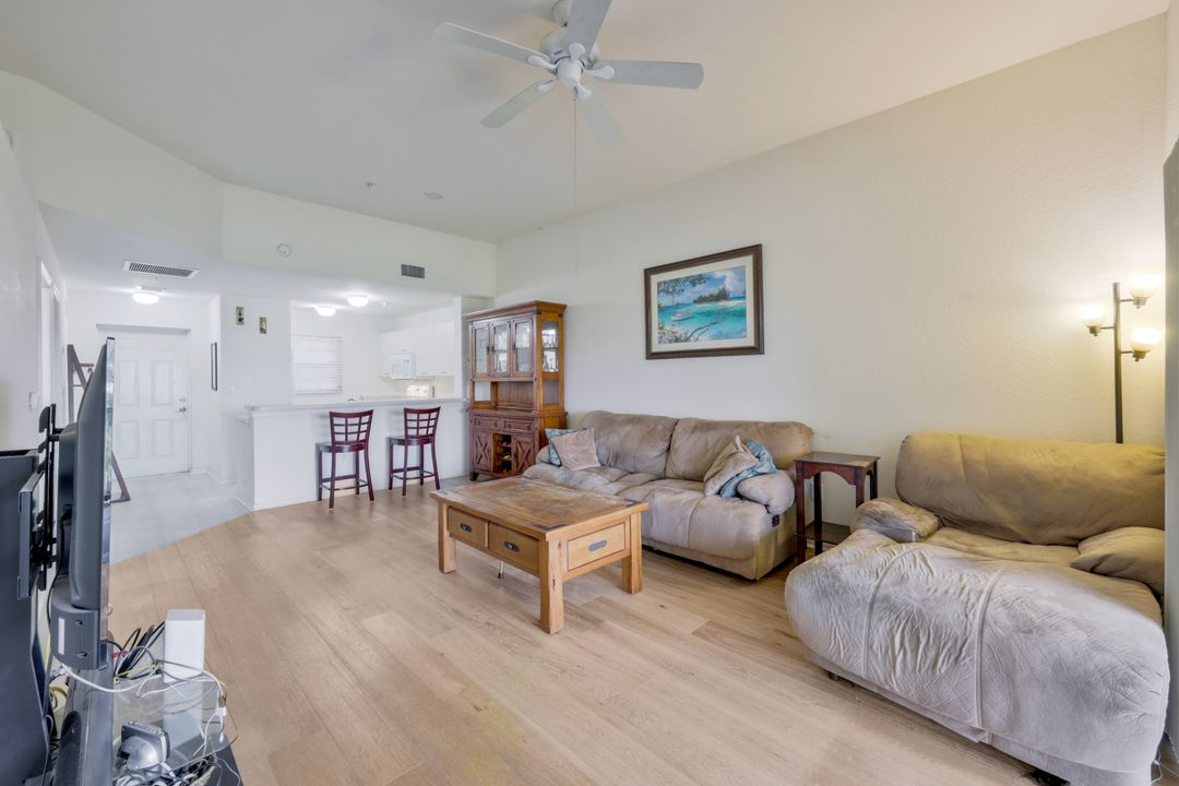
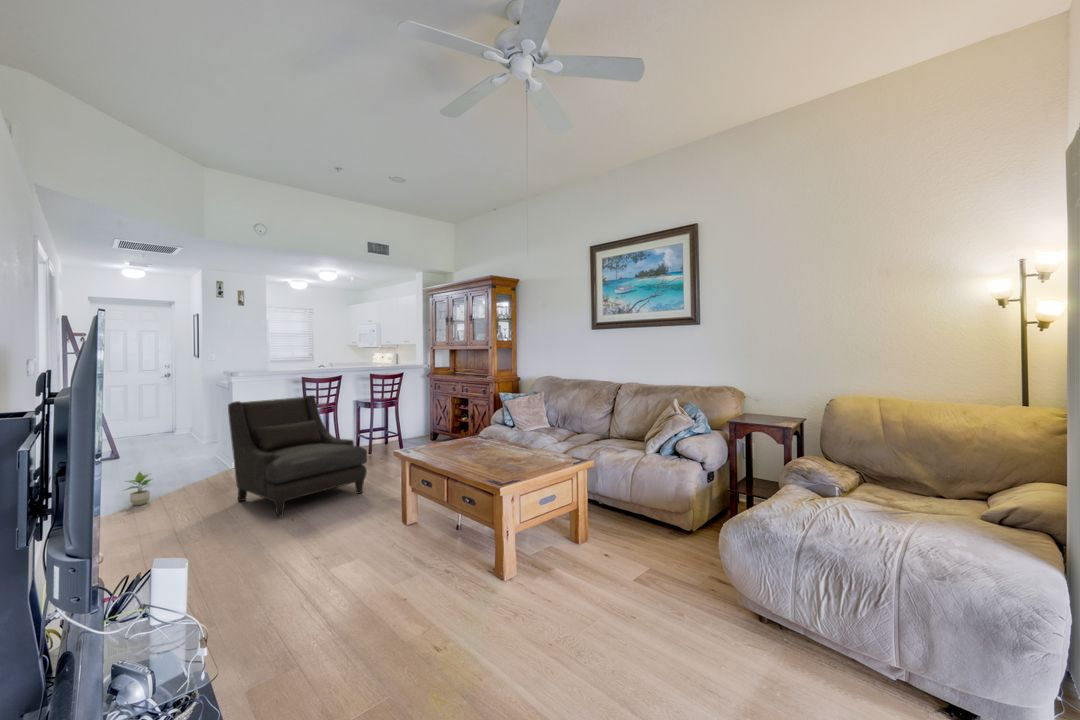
+ armchair (297, 447)
+ potted plant (137, 487)
